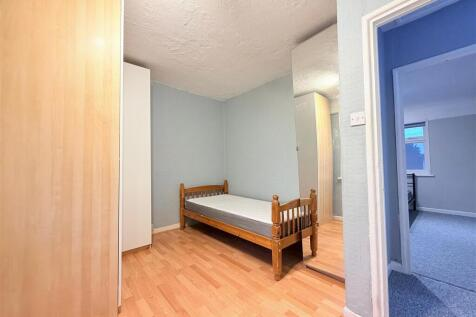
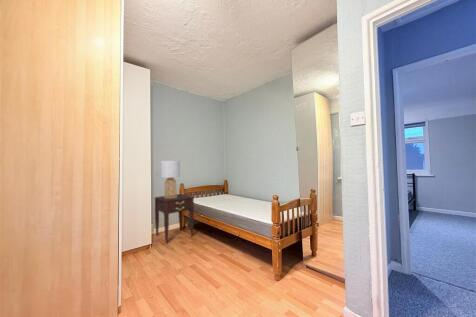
+ lamp (171, 178)
+ nightstand (174, 212)
